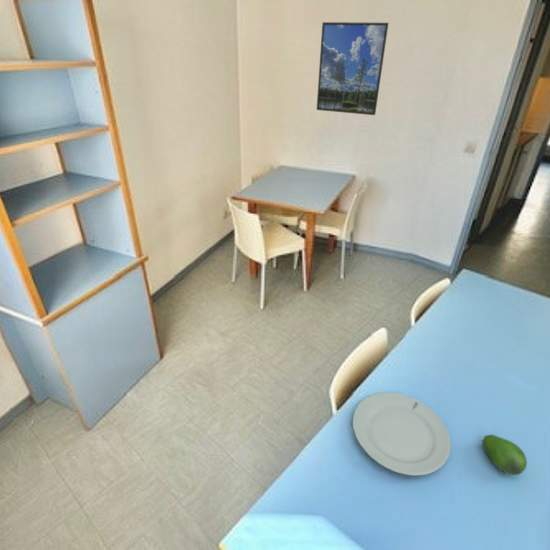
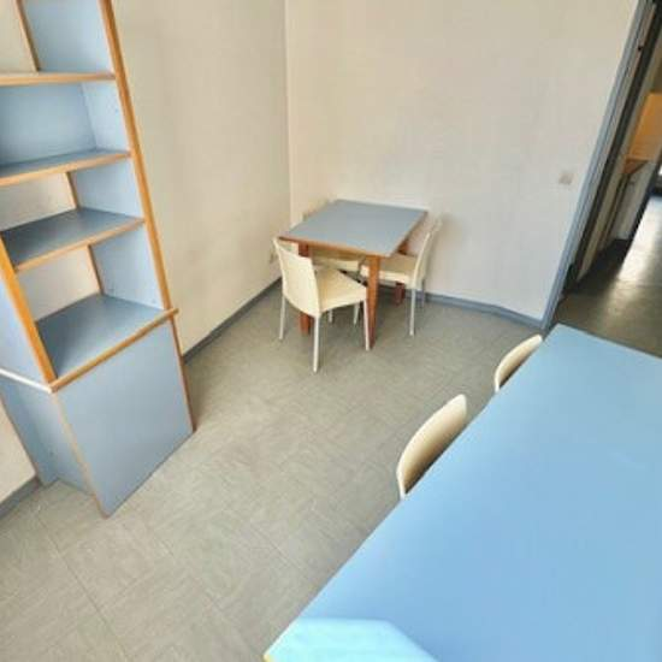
- fruit (503, 453)
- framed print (349, 69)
- chinaware (399, 431)
